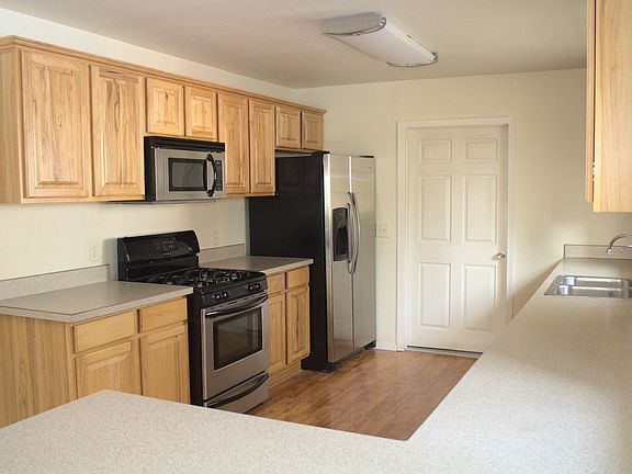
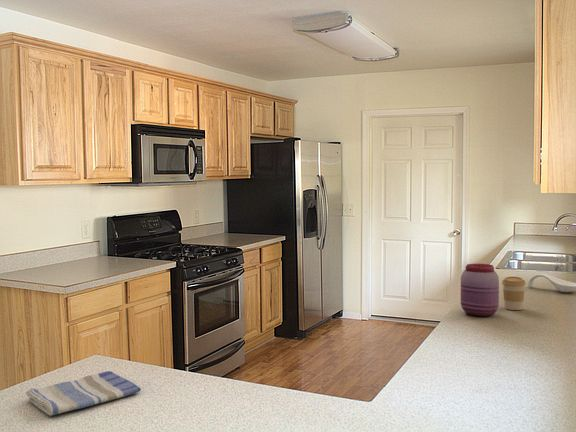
+ dish towel (83, 391)
+ coffee cup (513, 293)
+ spoon rest (553, 282)
+ jar (479, 289)
